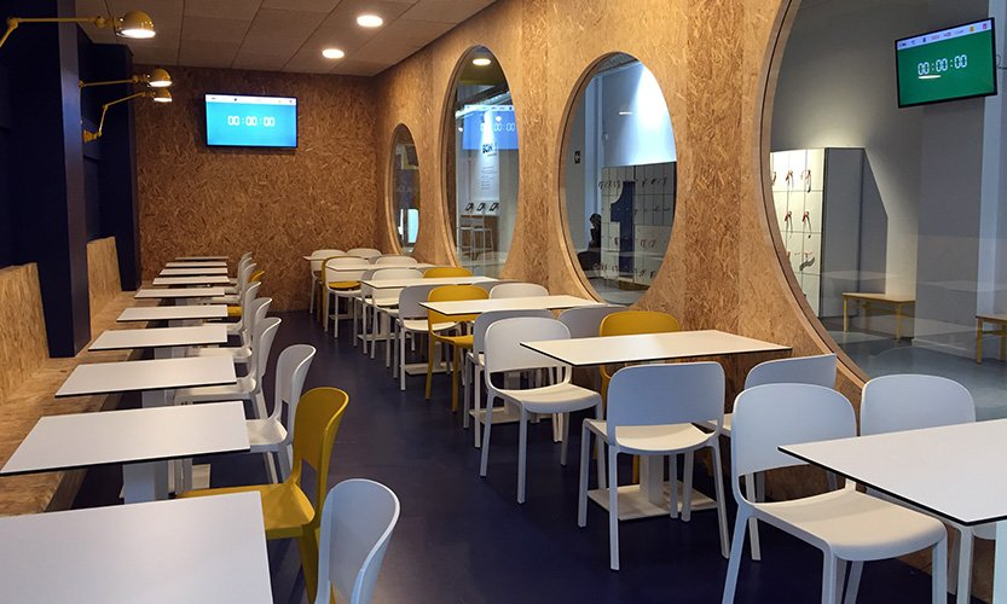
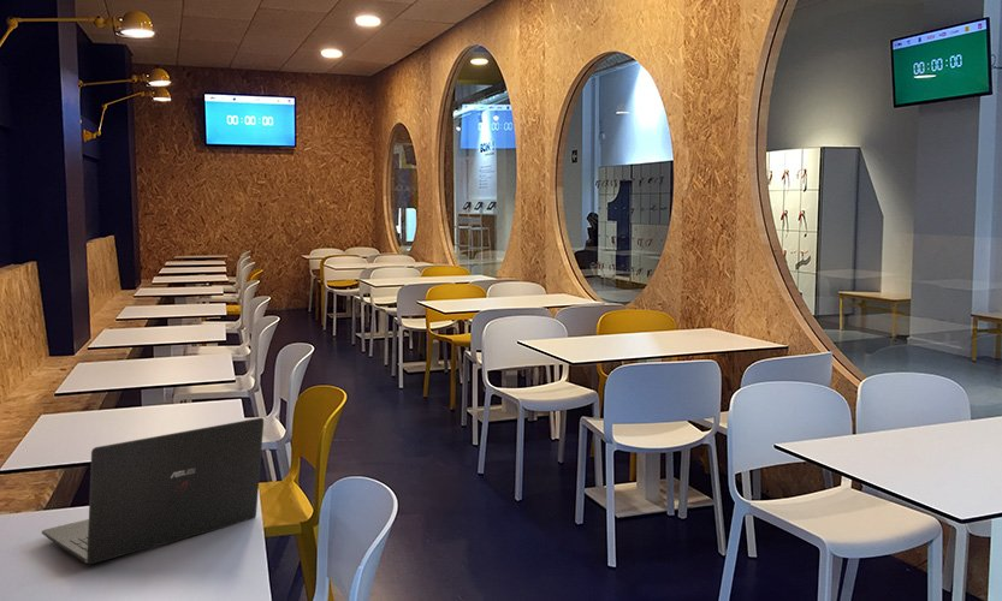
+ laptop (154, 475)
